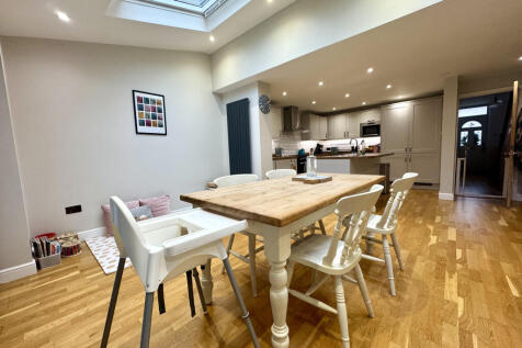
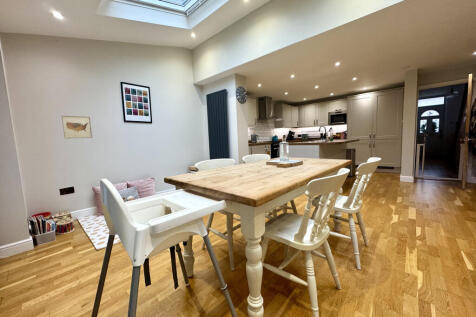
+ wall art (77, 127)
